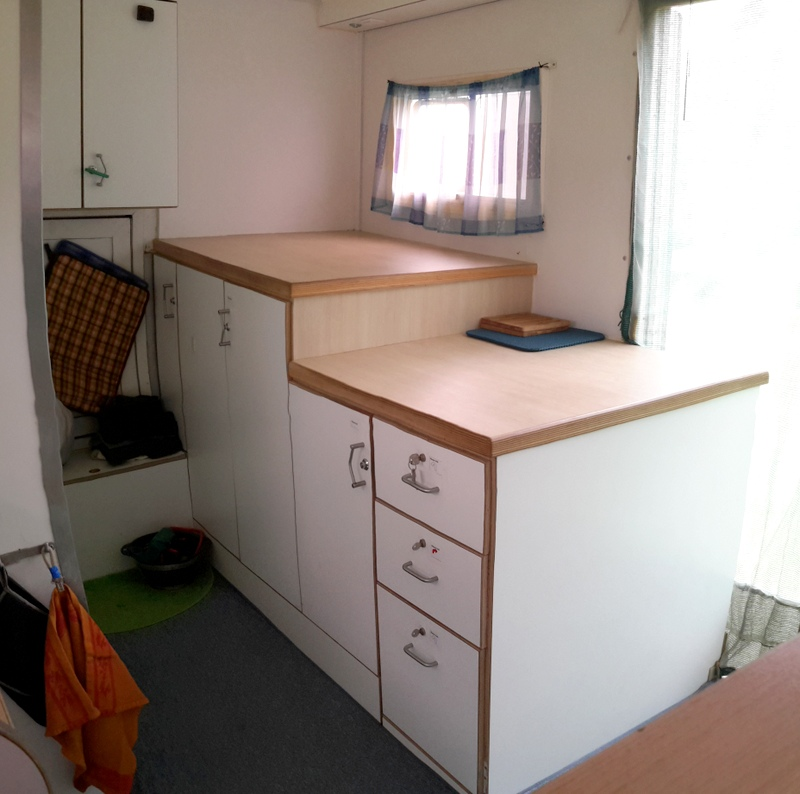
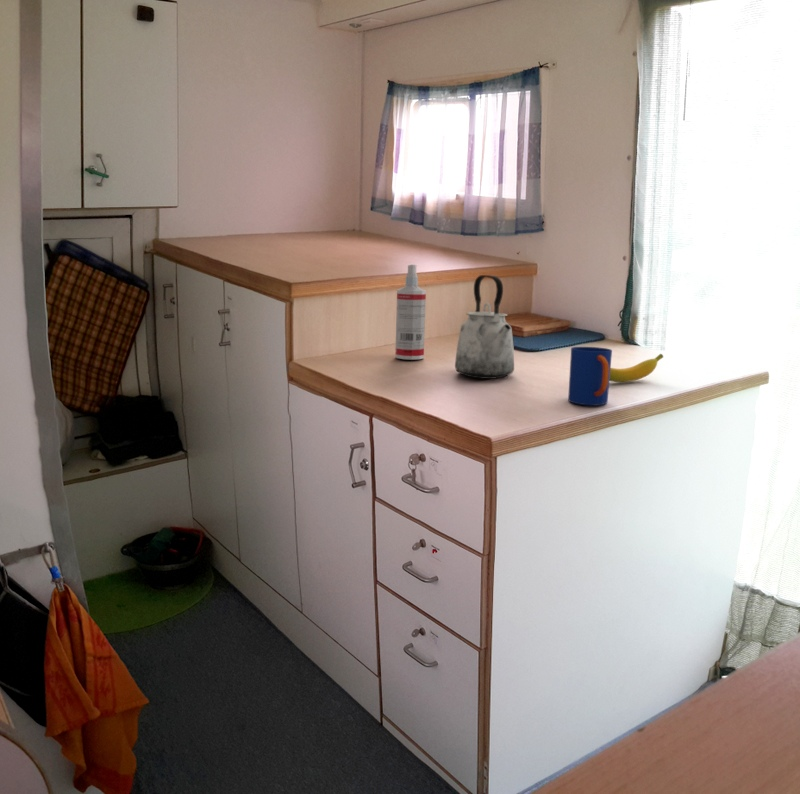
+ mug (593, 377)
+ spray bottle (410, 311)
+ banana (629, 368)
+ kettle (490, 327)
